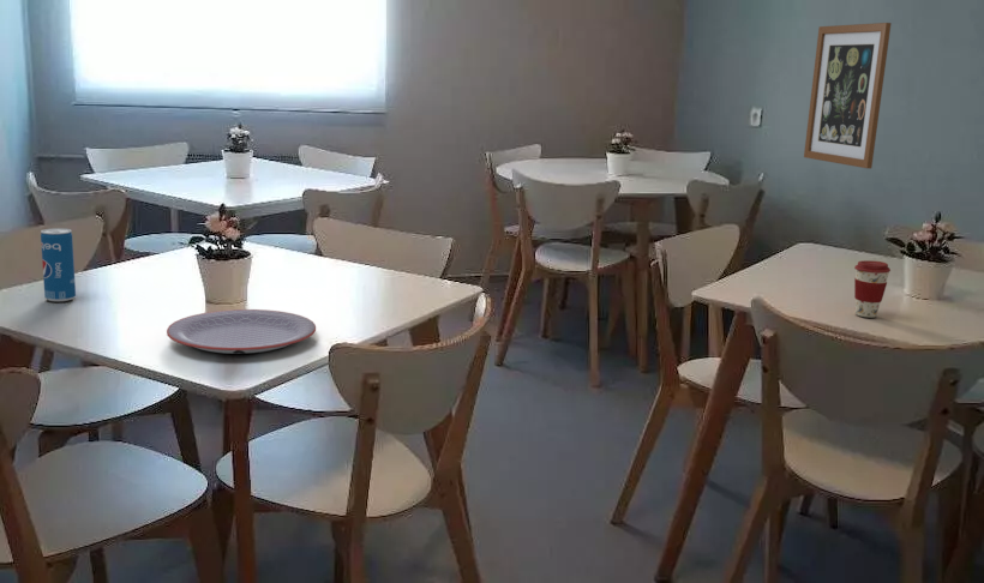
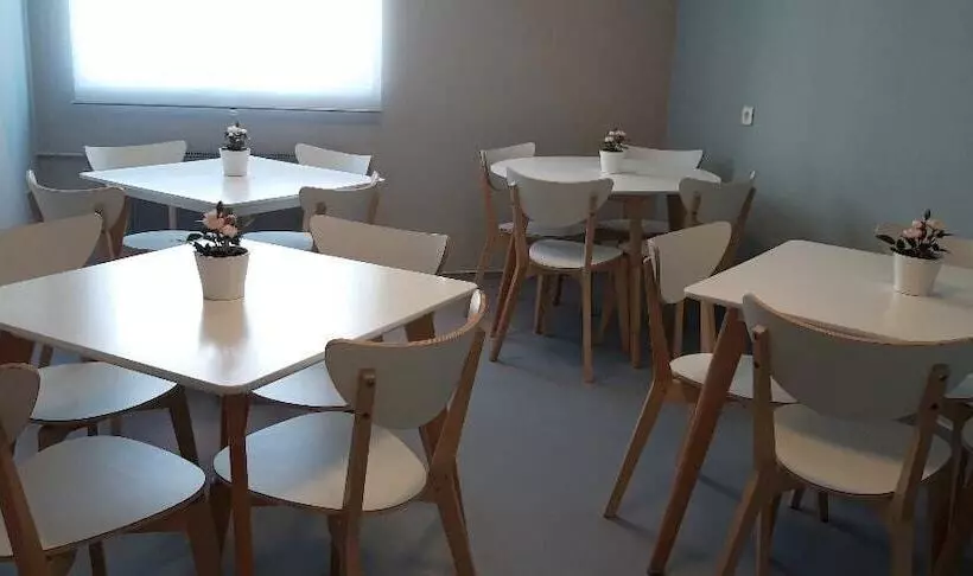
- wall art (844, 95)
- coffee cup (869, 288)
- beverage can (58, 264)
- plate (242, 332)
